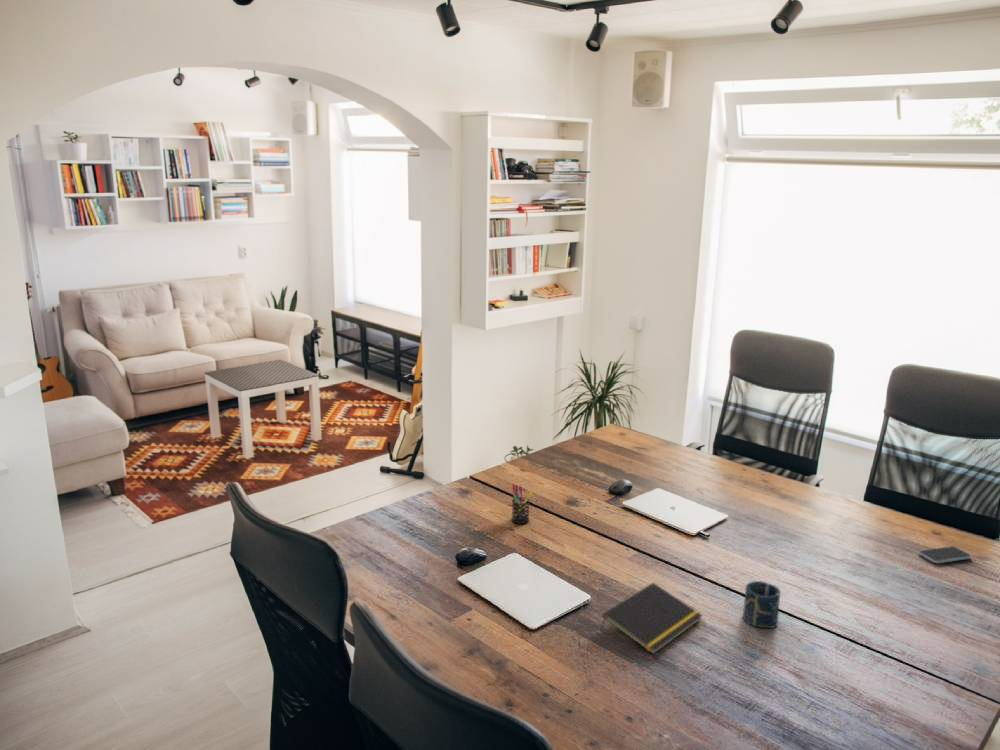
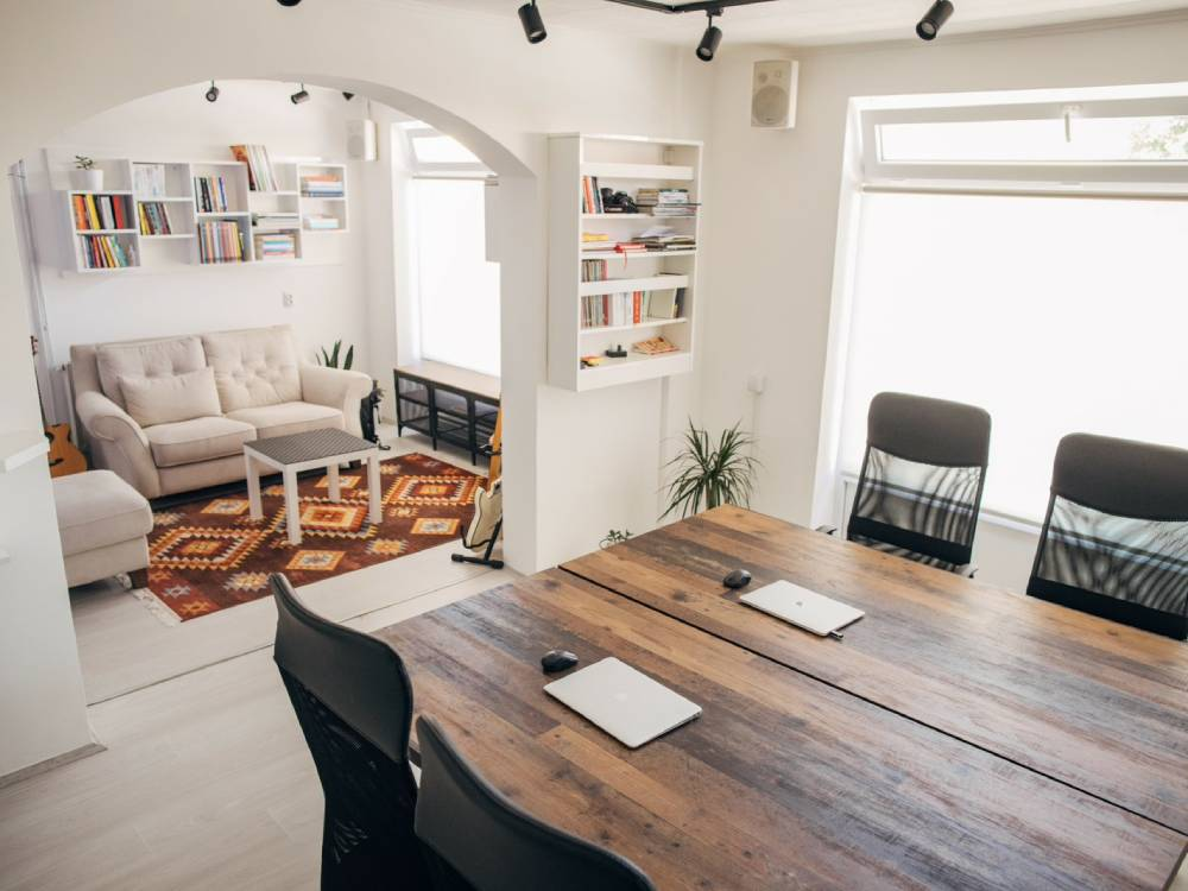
- cup (764, 607)
- smartphone (944, 554)
- notepad (653, 616)
- pen holder (518, 503)
